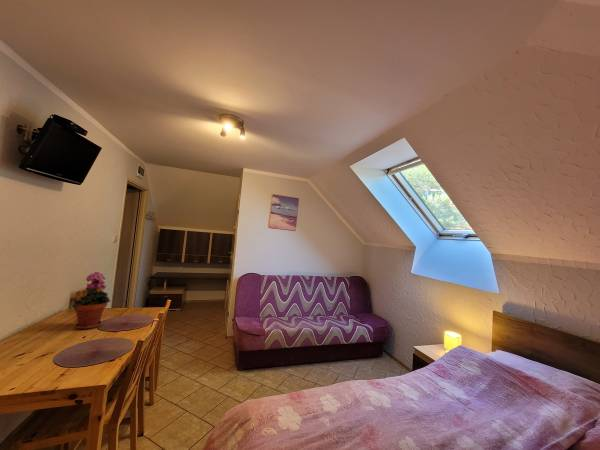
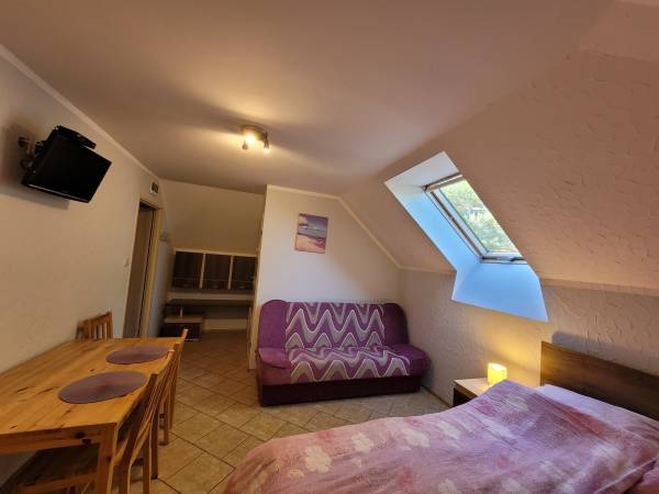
- potted plant (93, 298)
